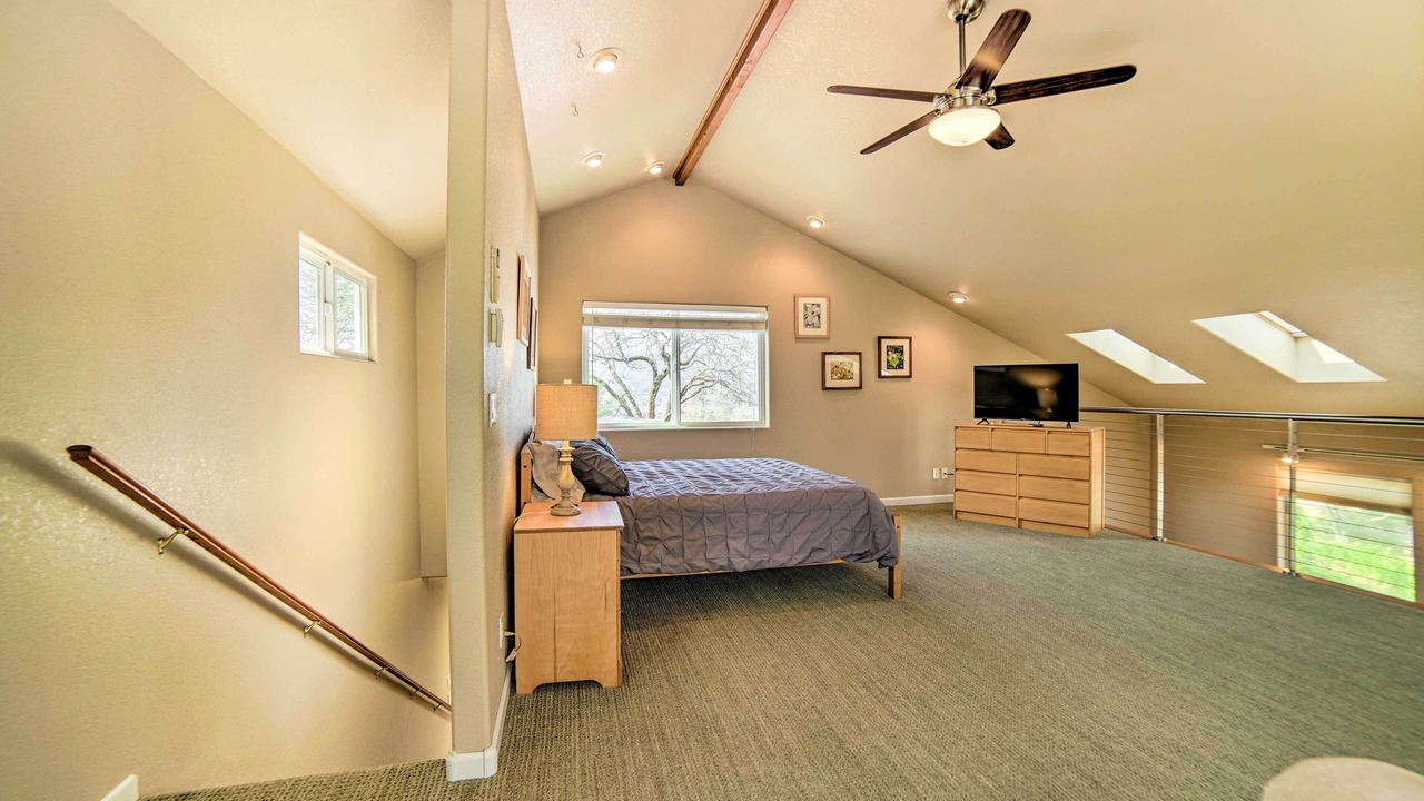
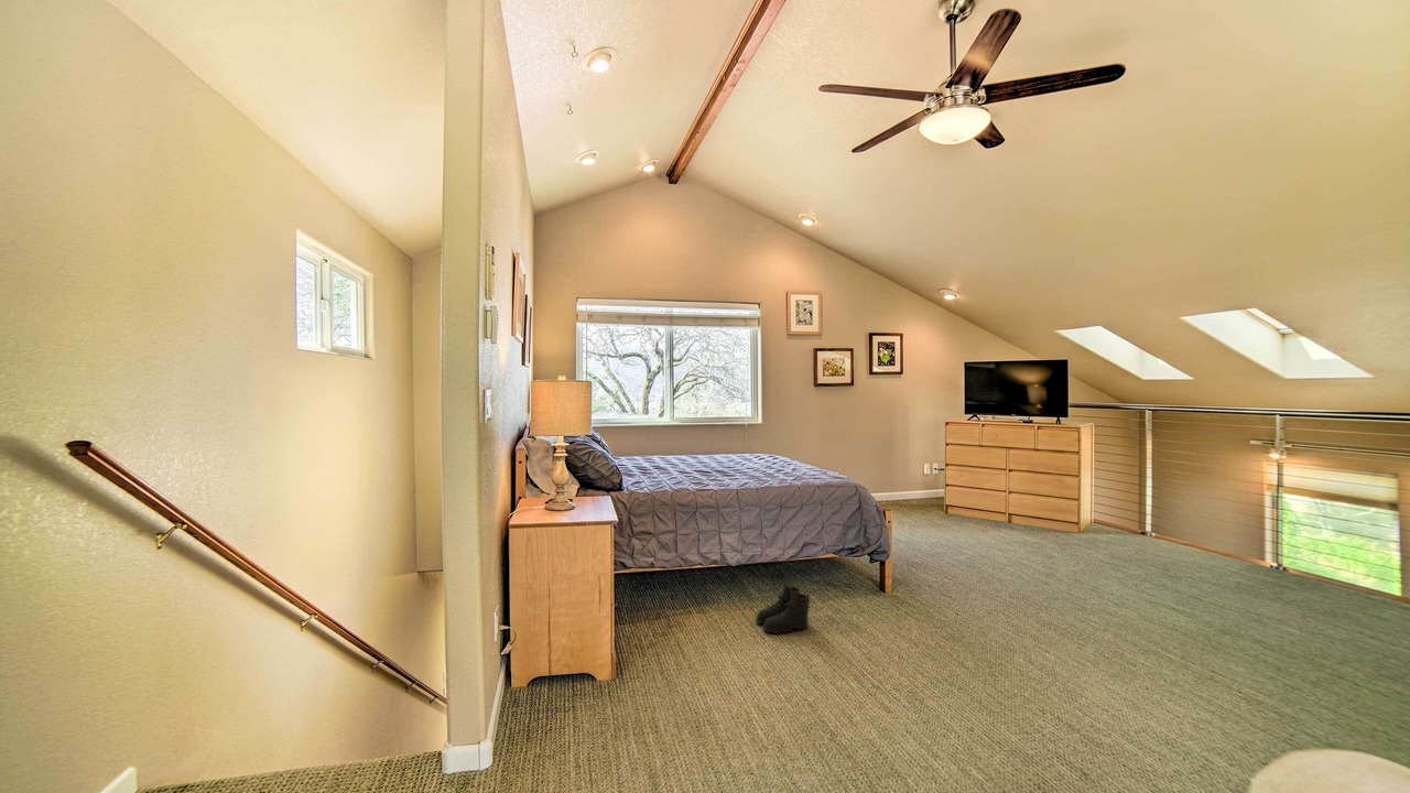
+ boots (782, 606)
